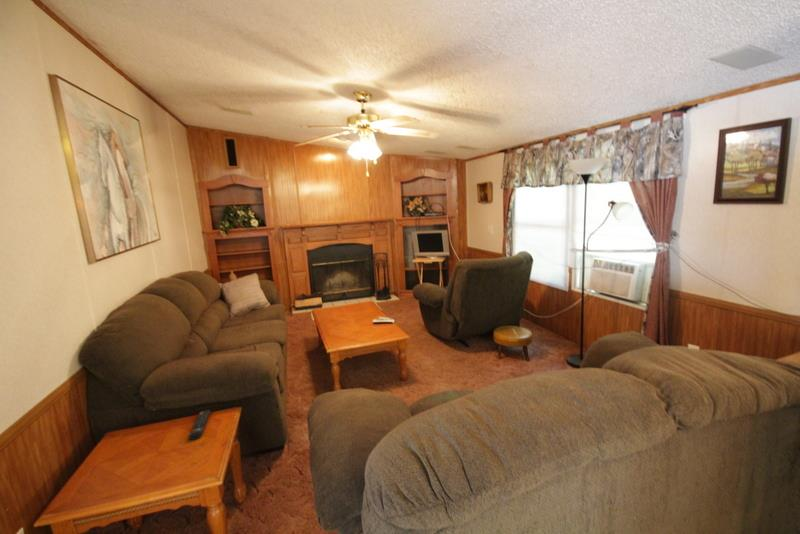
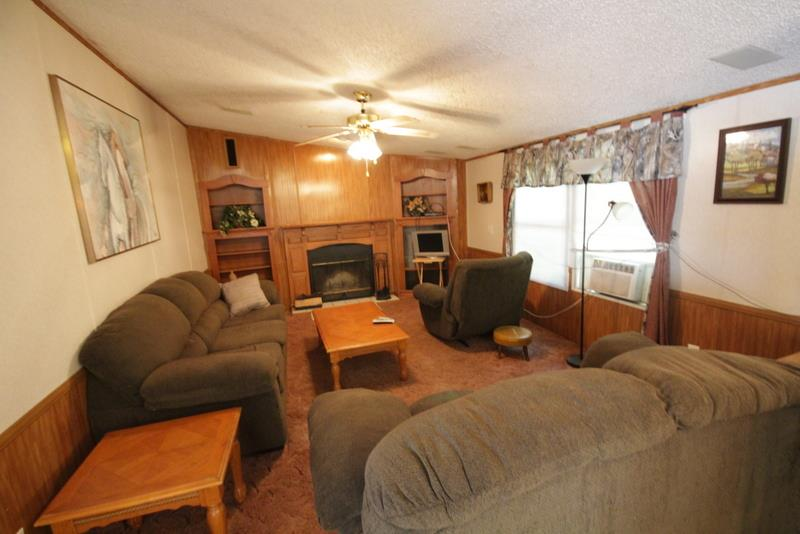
- remote control (200, 424)
